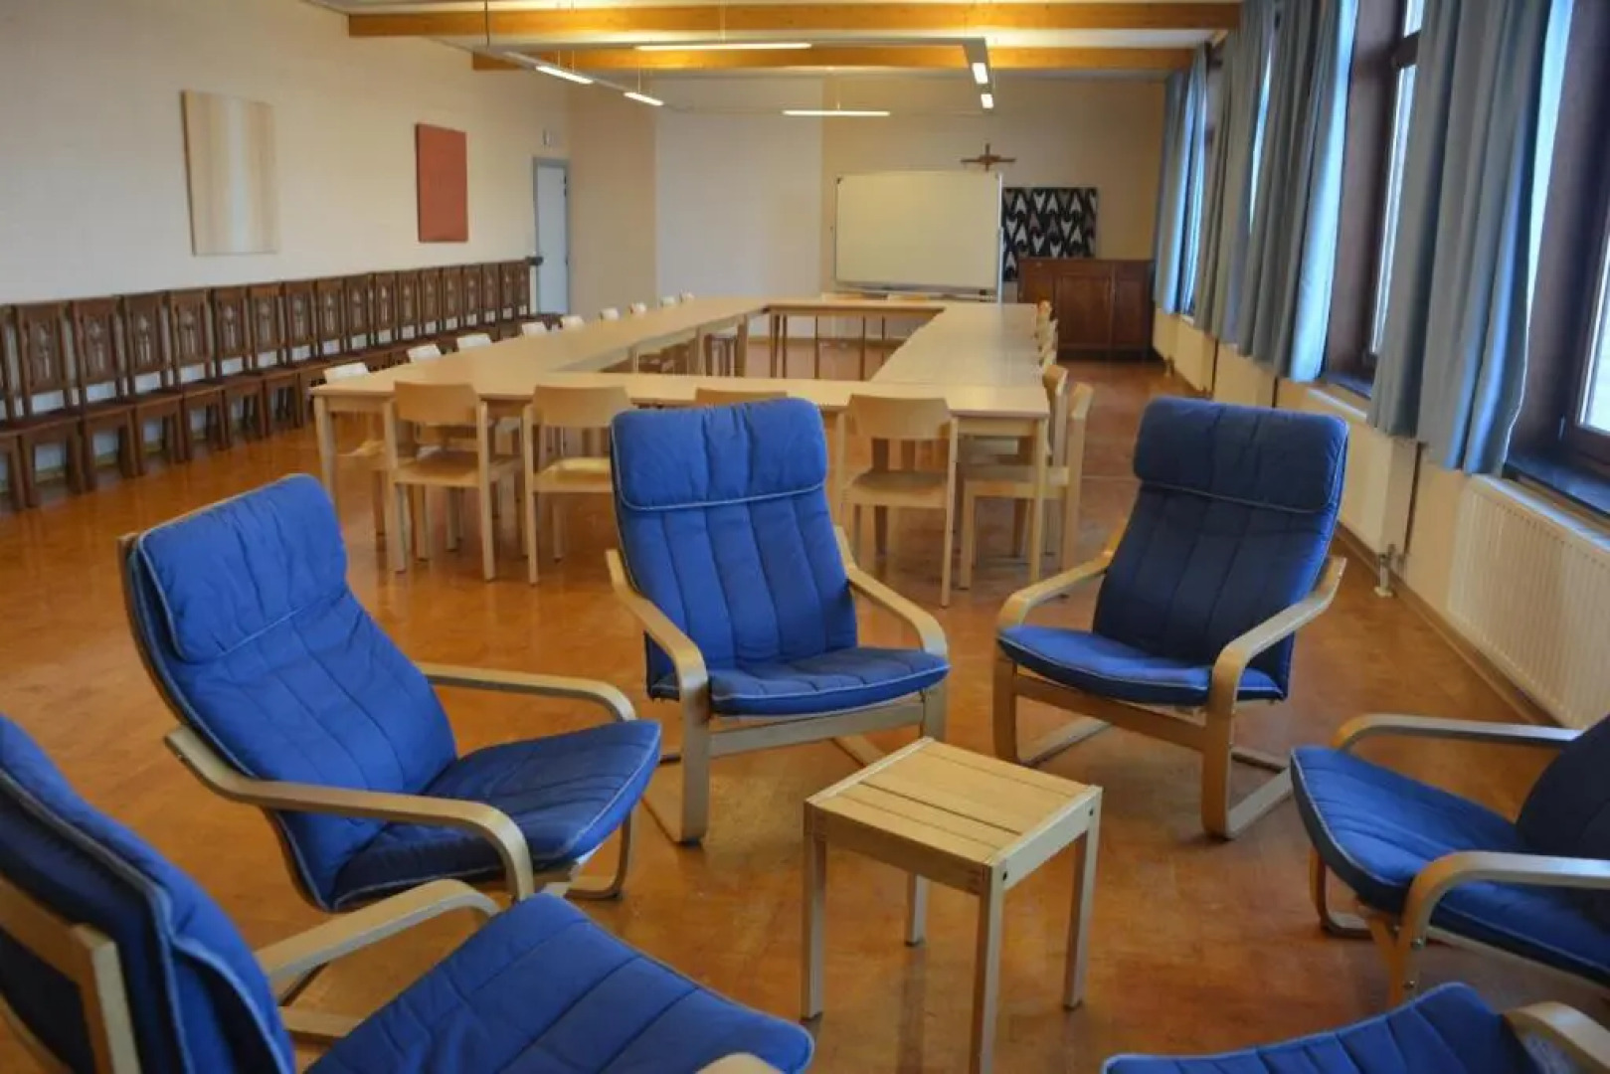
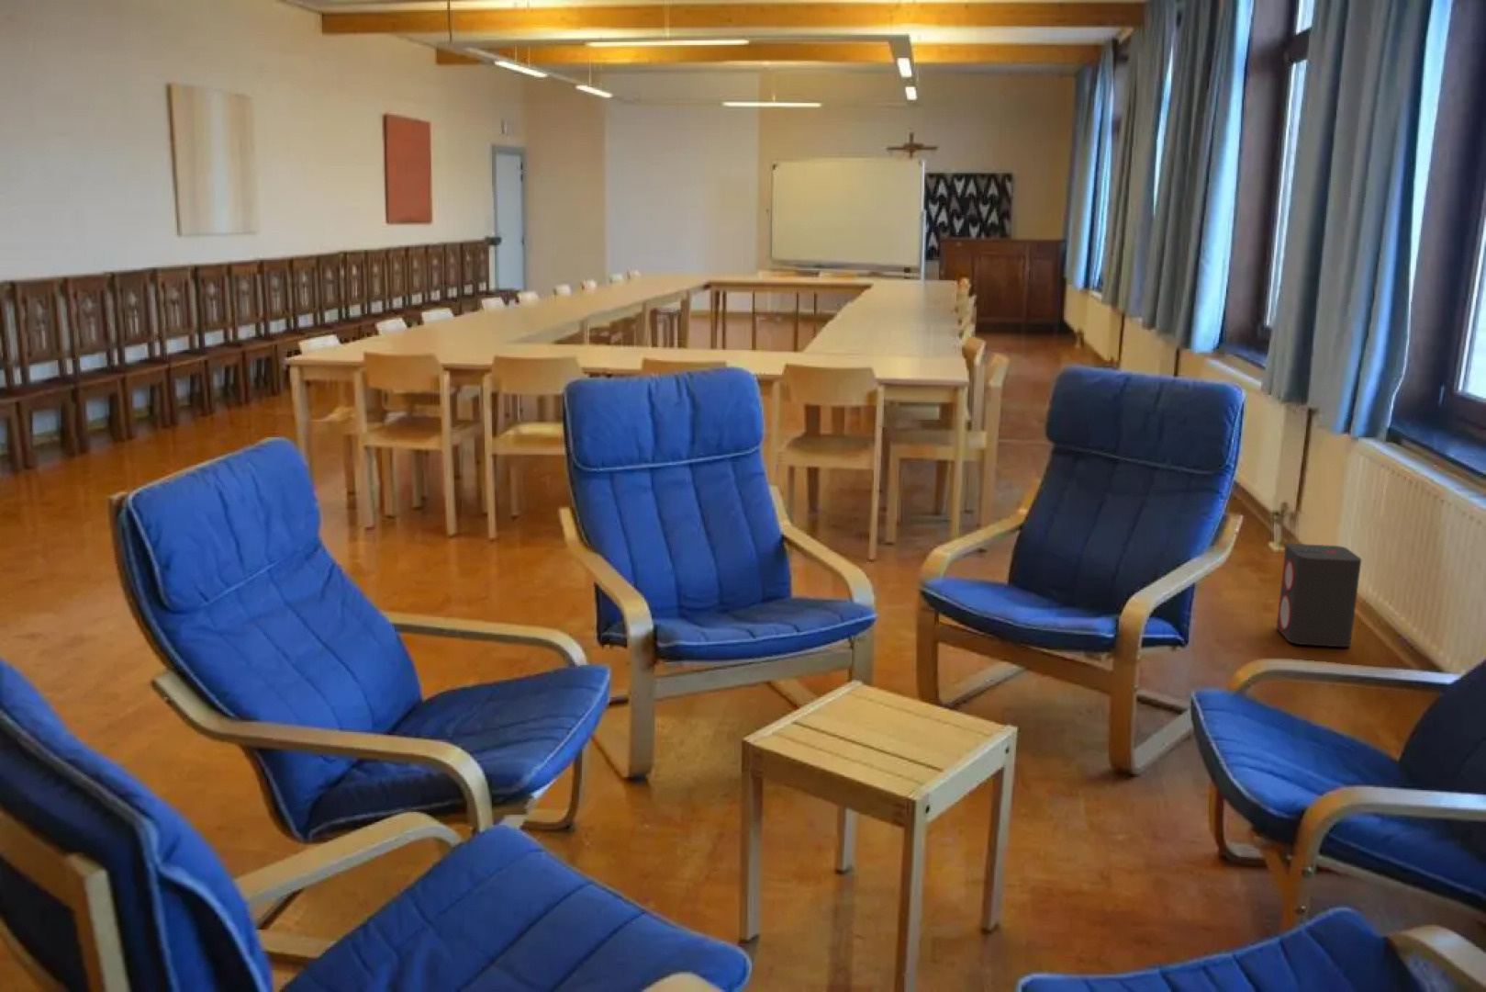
+ speaker (1317, 595)
